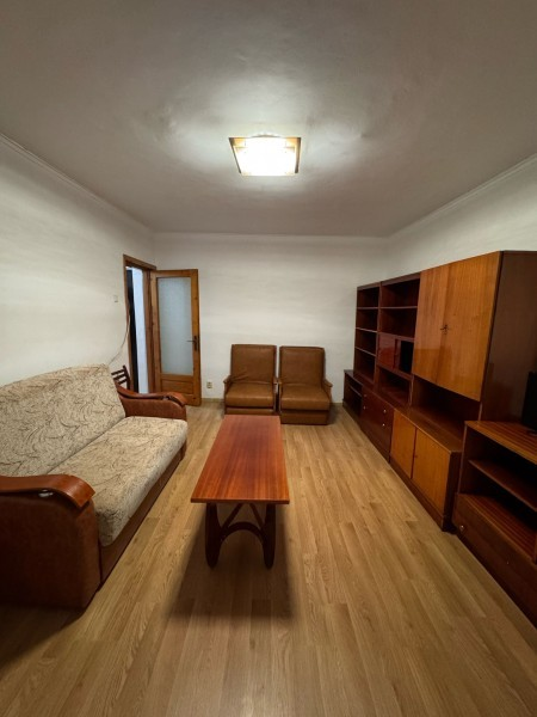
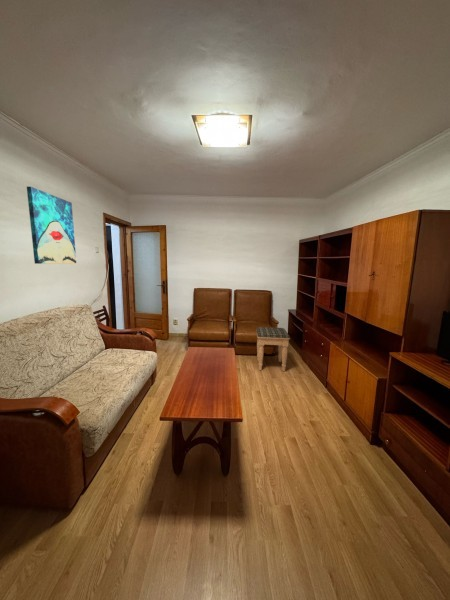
+ footstool (271, 344)
+ wall art (54, 230)
